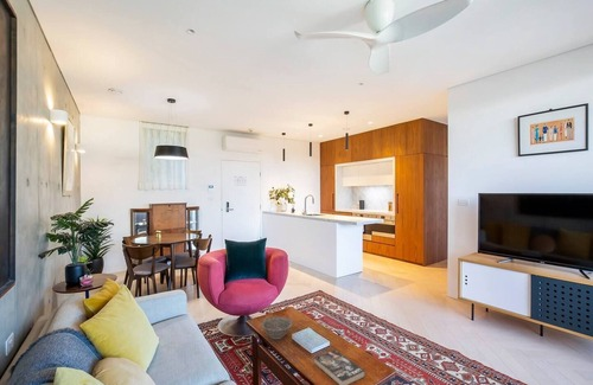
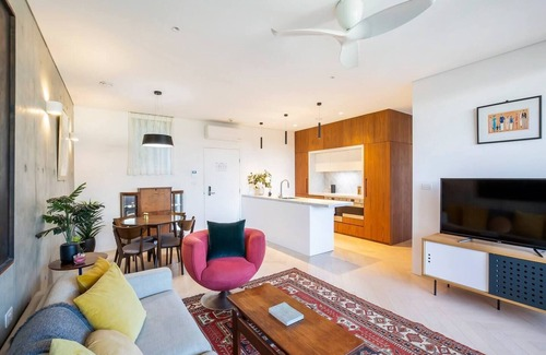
- decorative bowl (276, 329)
- book (338, 366)
